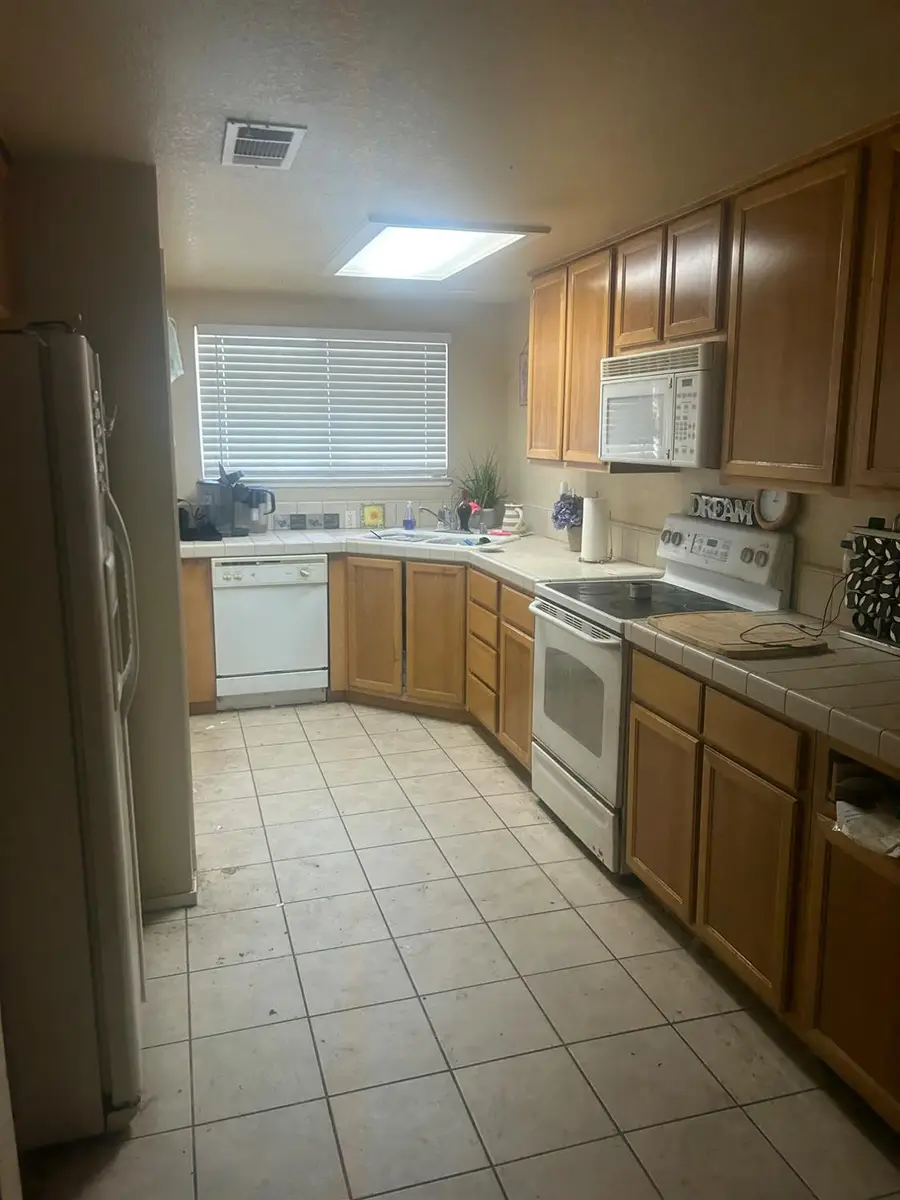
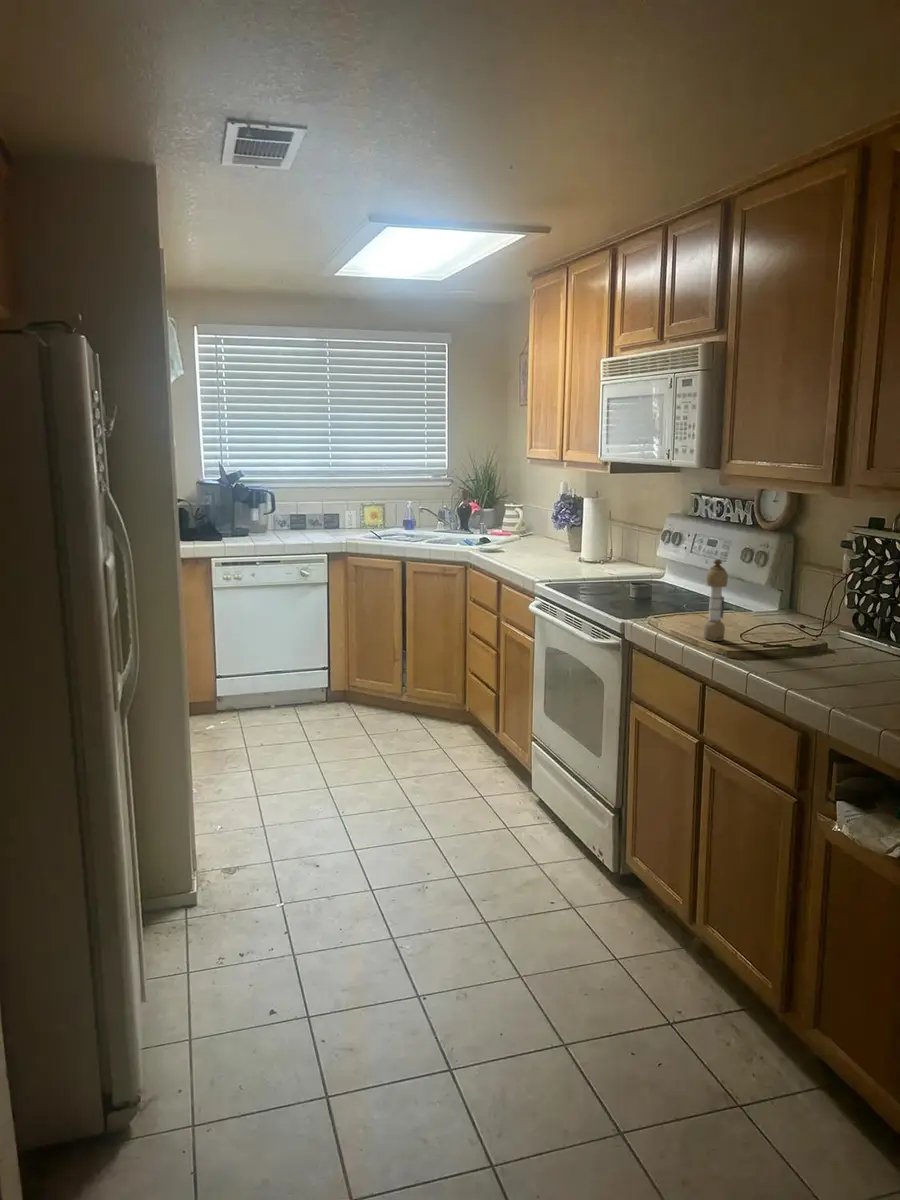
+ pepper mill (716, 599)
